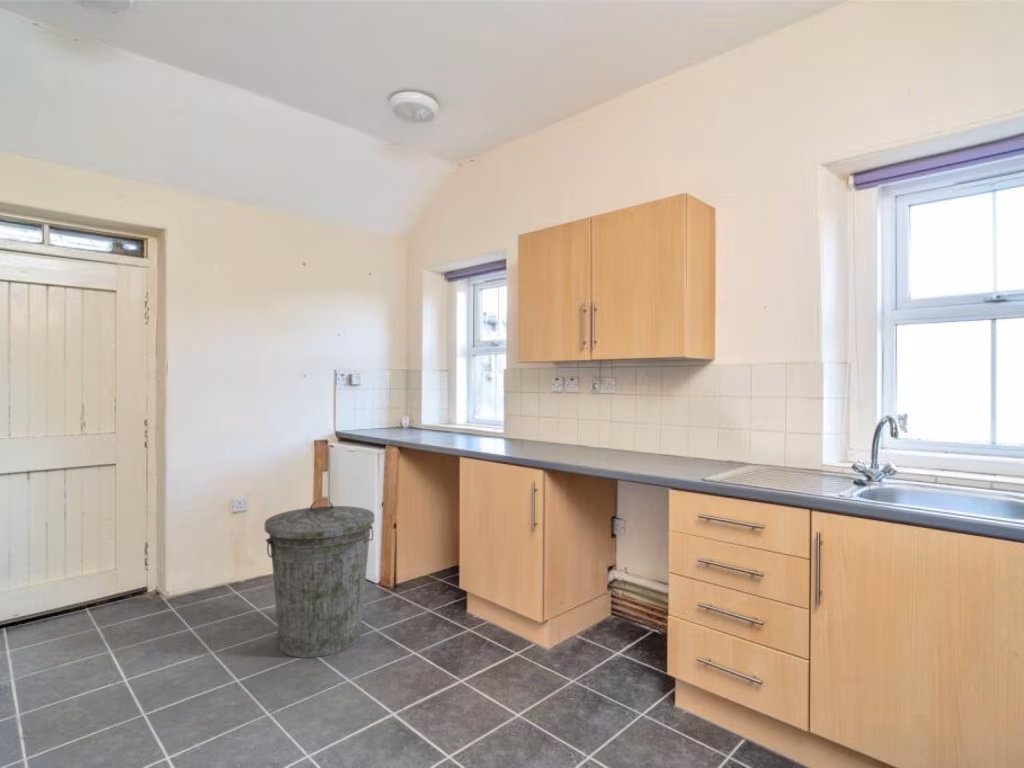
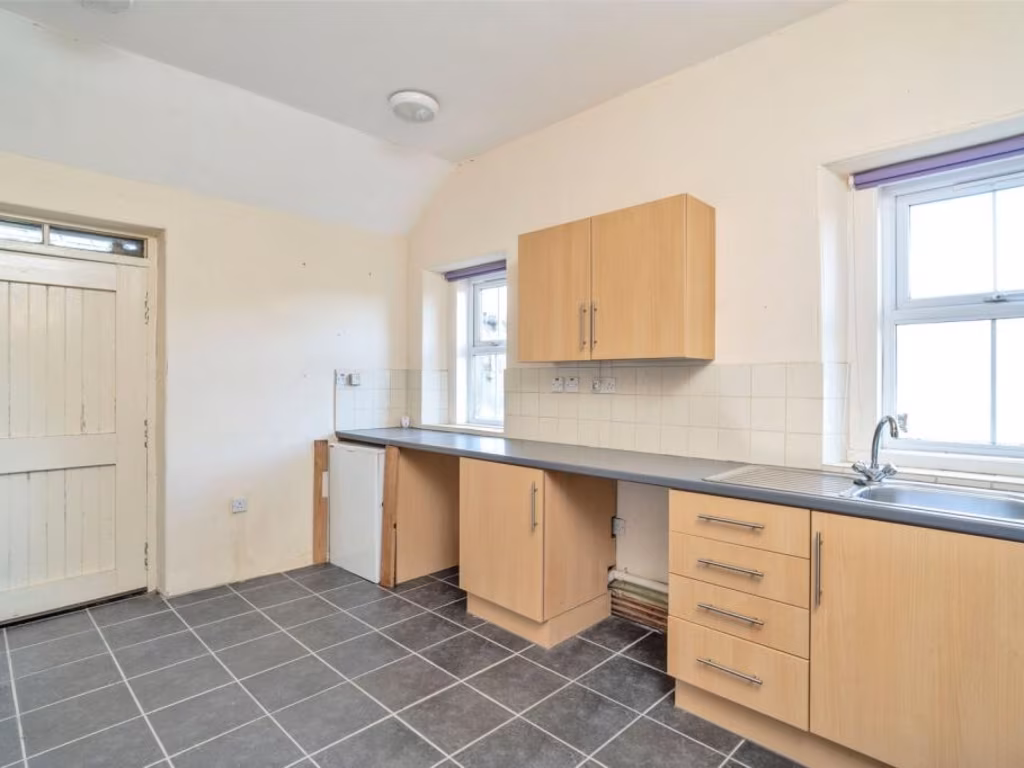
- trash can (320, 569)
